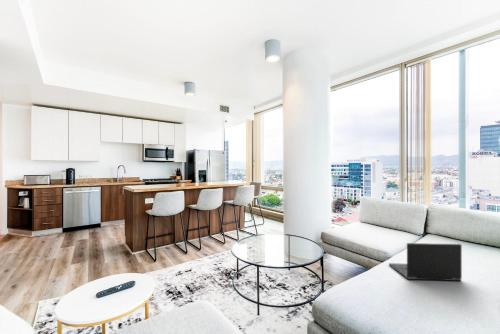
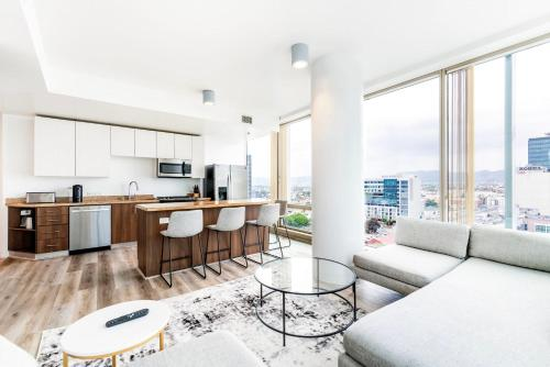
- laptop (422, 255)
